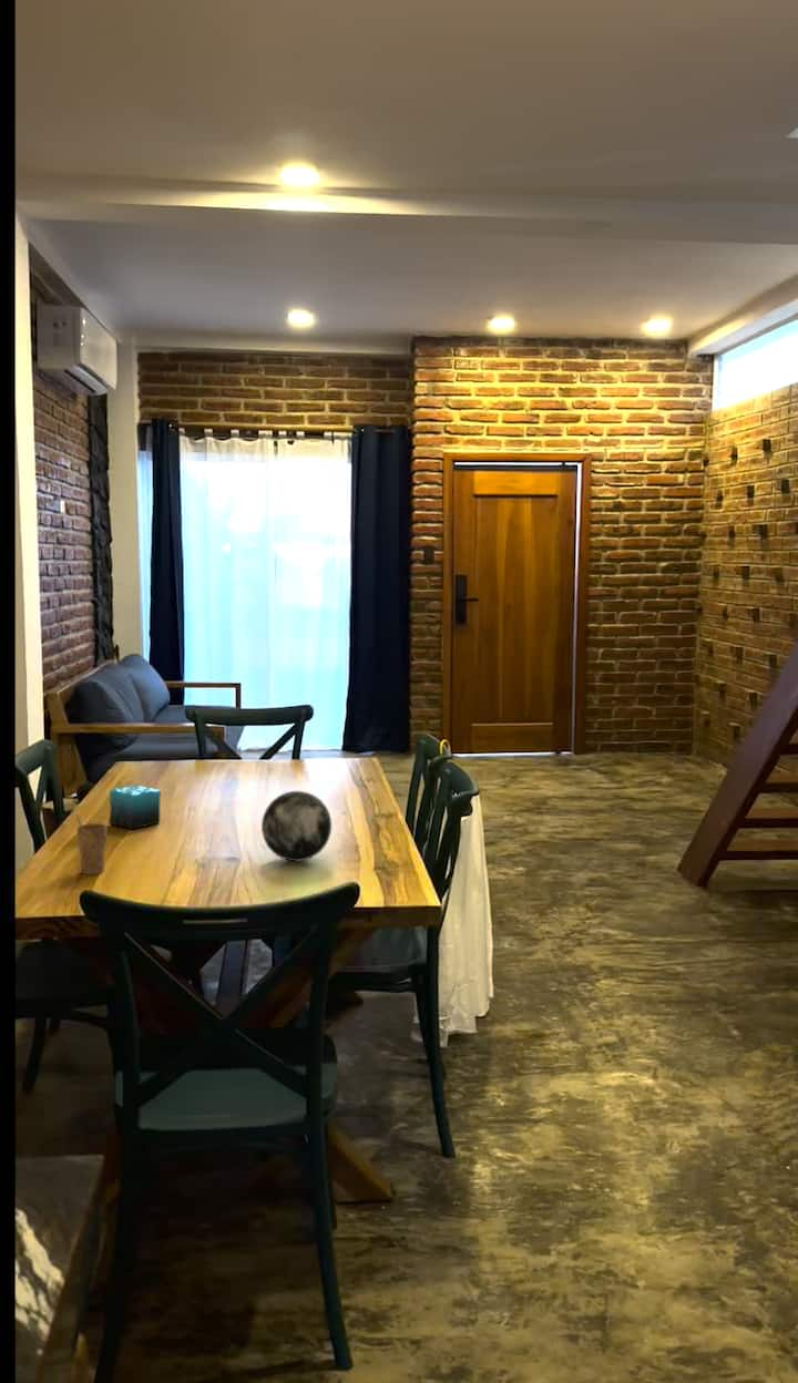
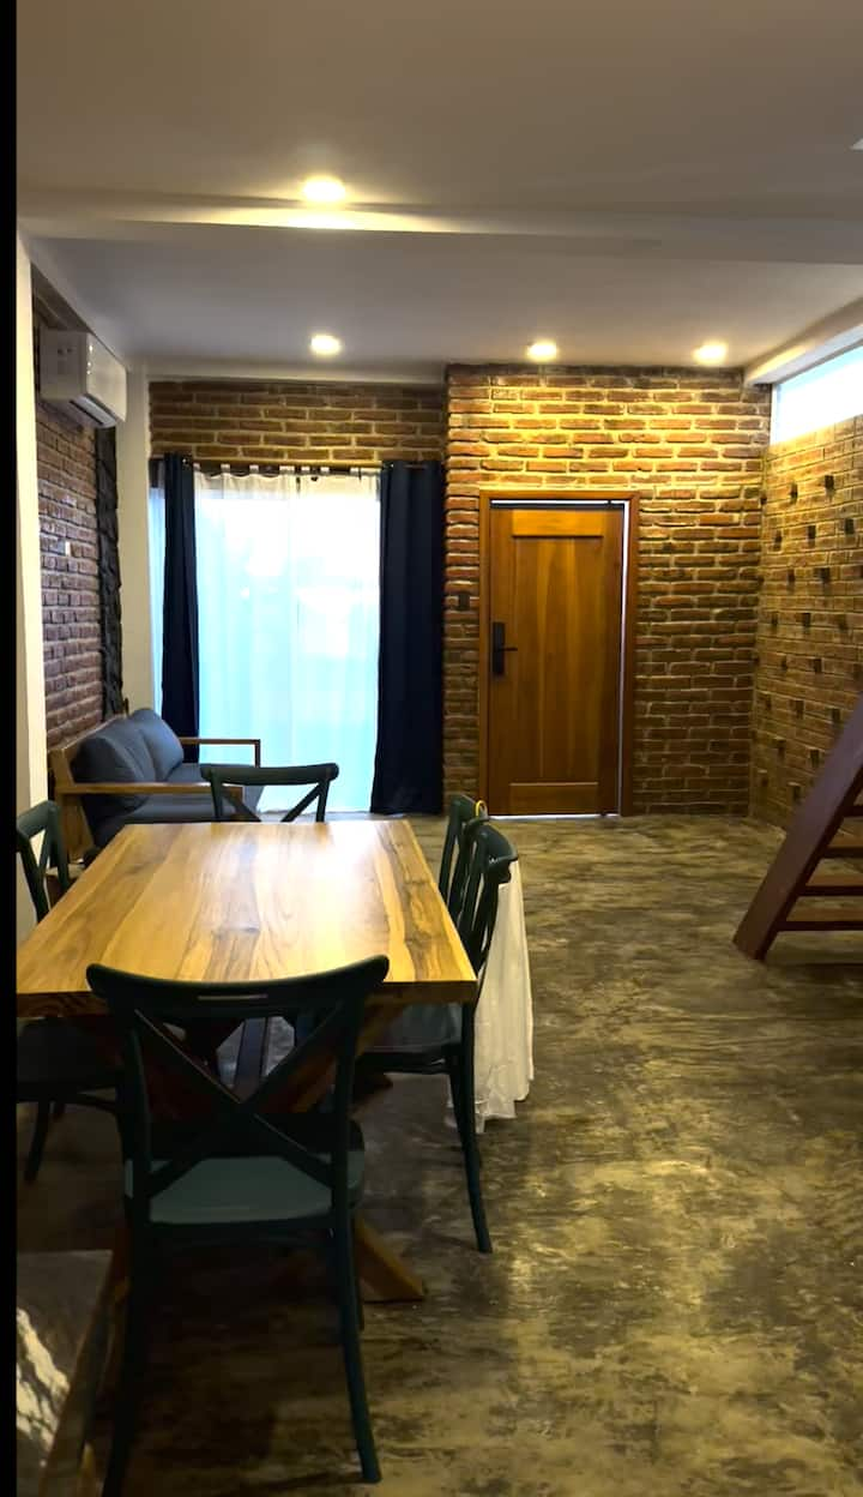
- candle (134, 799)
- cup (92, 843)
- decorative orb (296, 826)
